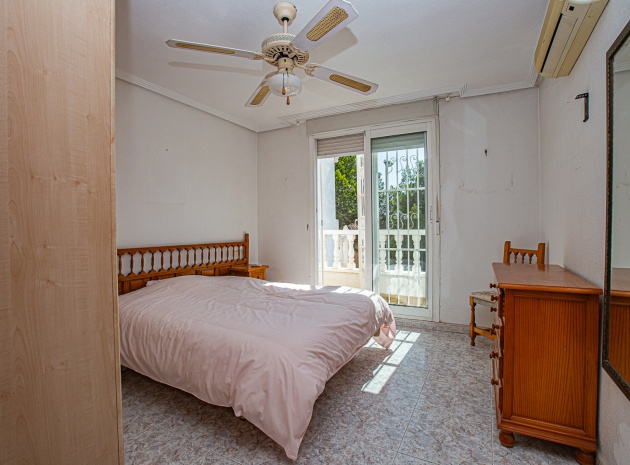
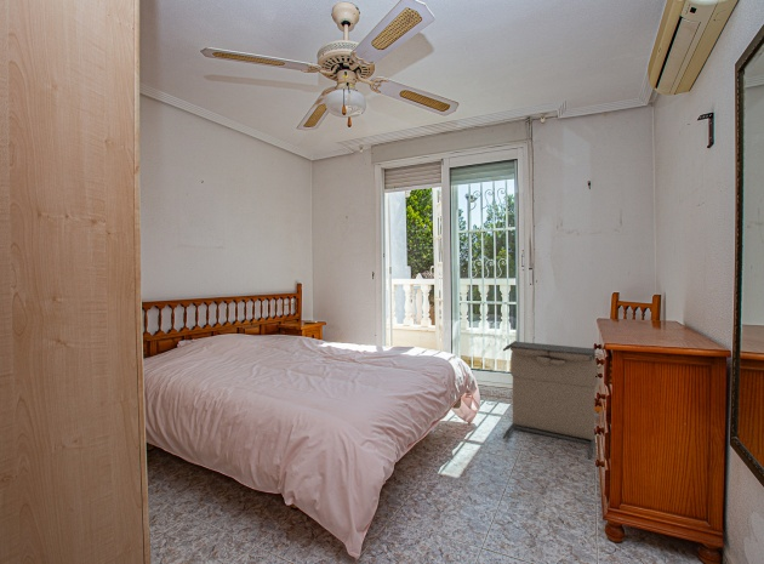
+ laundry hamper (548, 393)
